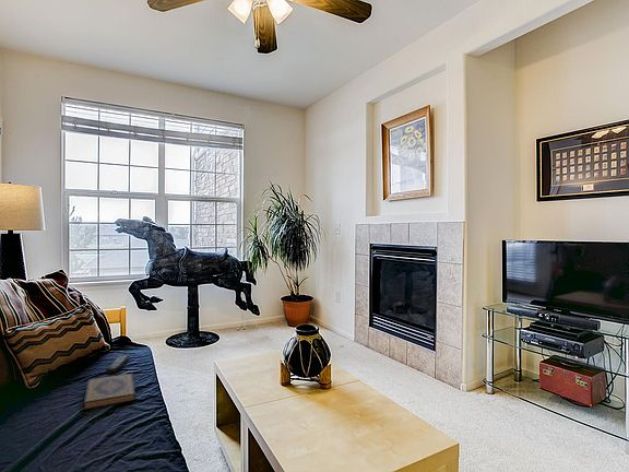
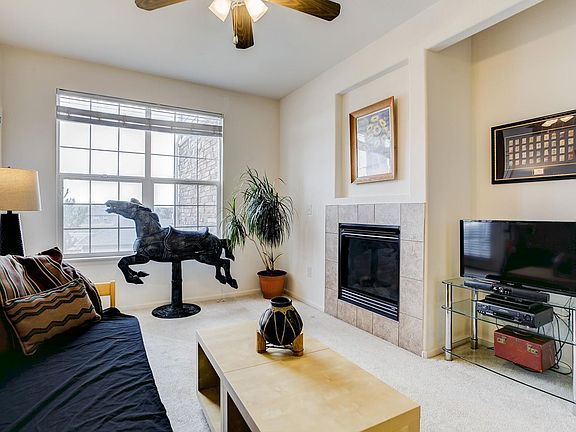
- hardback book (110, 389)
- remote control (118, 364)
